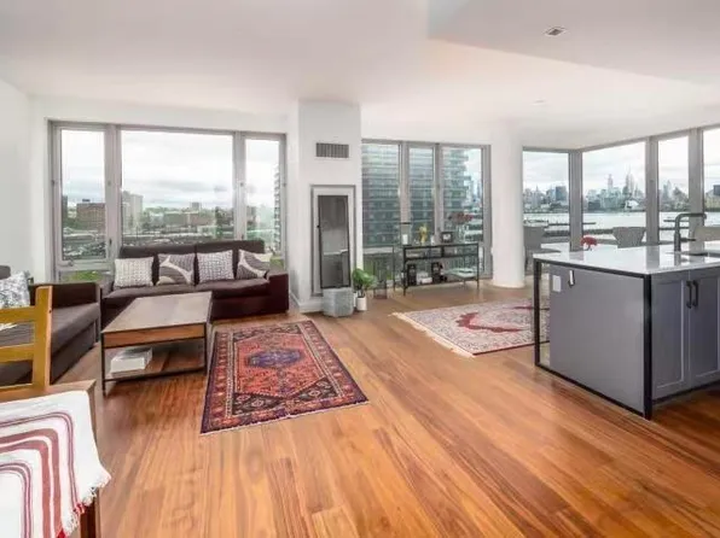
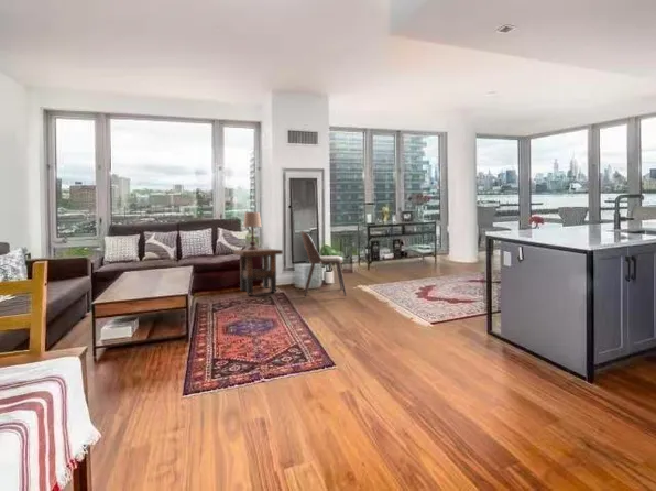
+ side table (258, 270)
+ table lamp (252, 230)
+ dining chair (322, 262)
